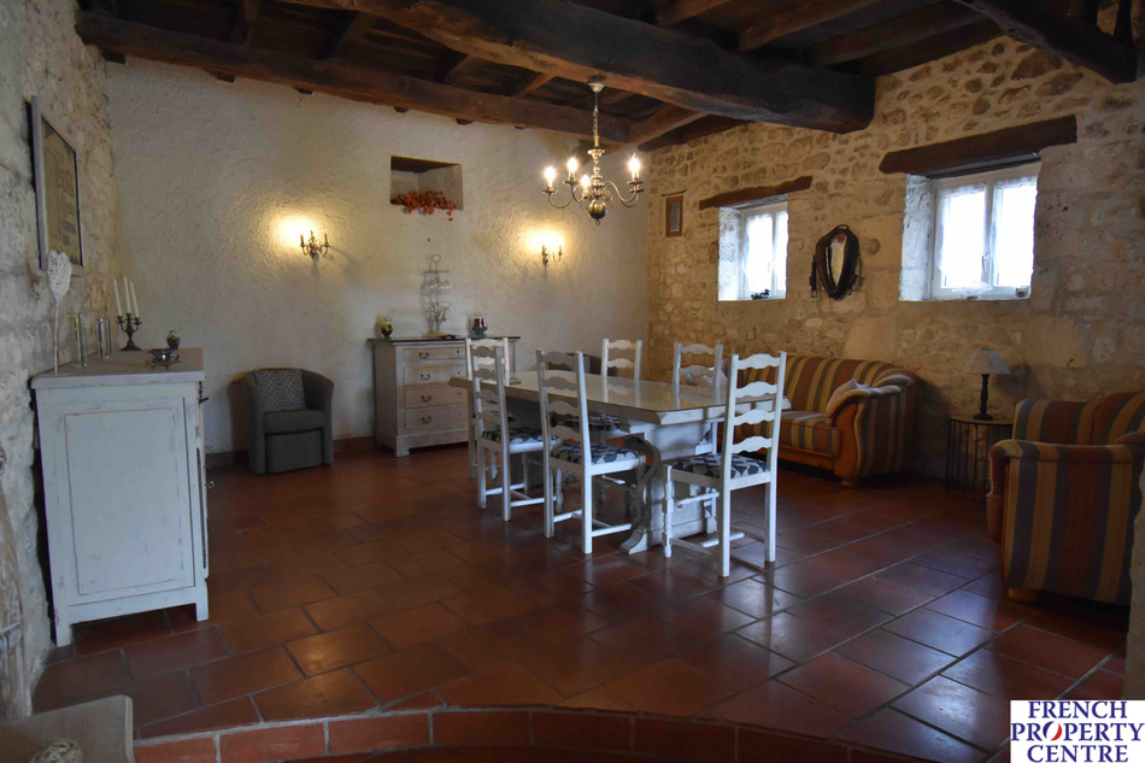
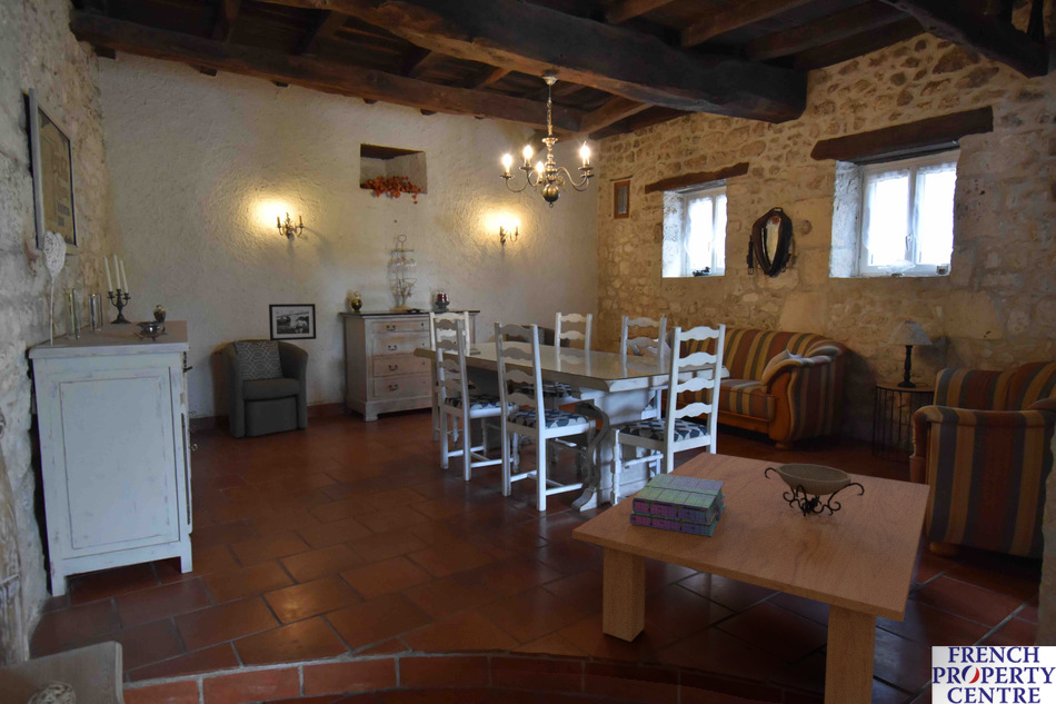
+ stack of books (679, 500)
+ picture frame (292, 321)
+ decorative bowl (811, 492)
+ coffee table (768, 553)
